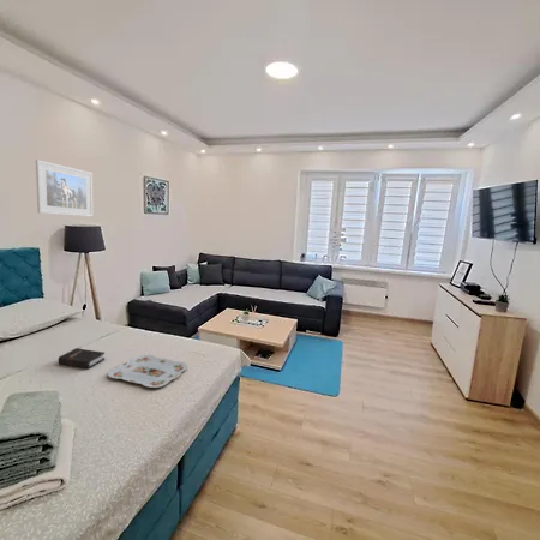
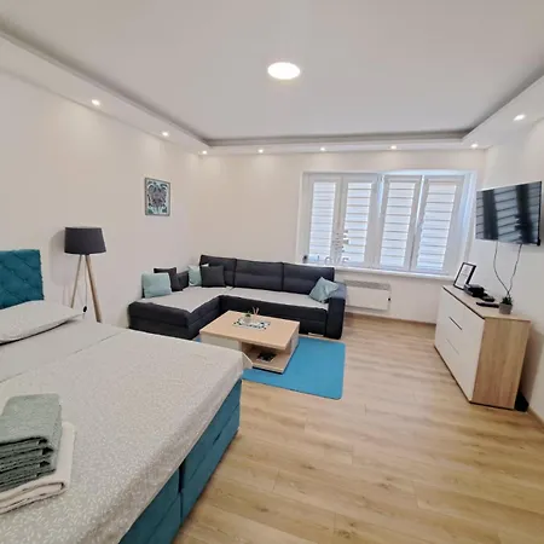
- serving tray (149, 370)
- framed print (67, 191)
- hardback book (82, 358)
